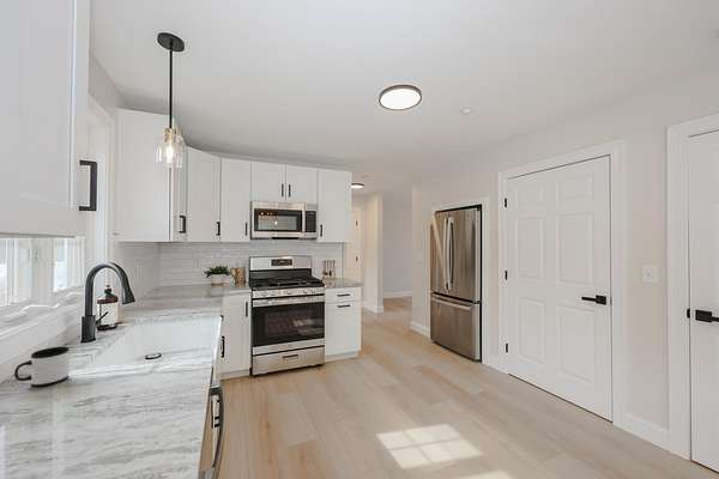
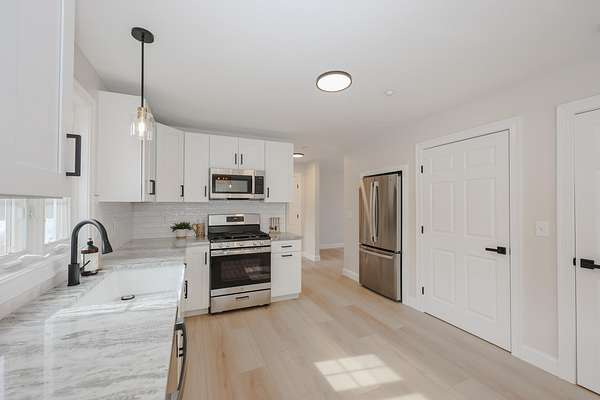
- mug (42, 366)
